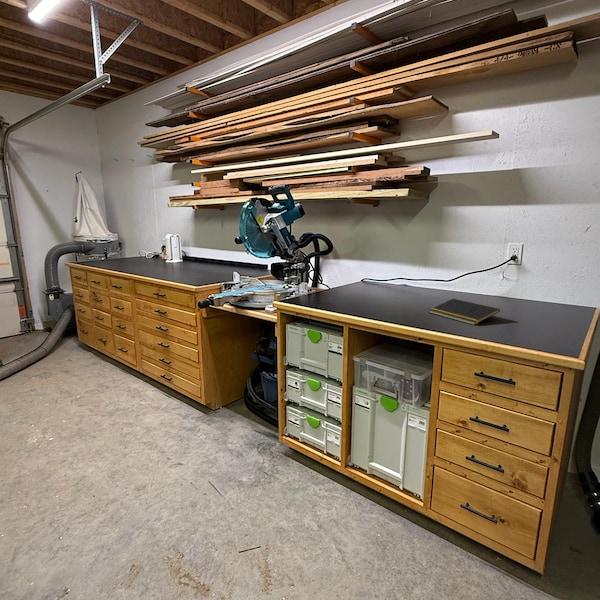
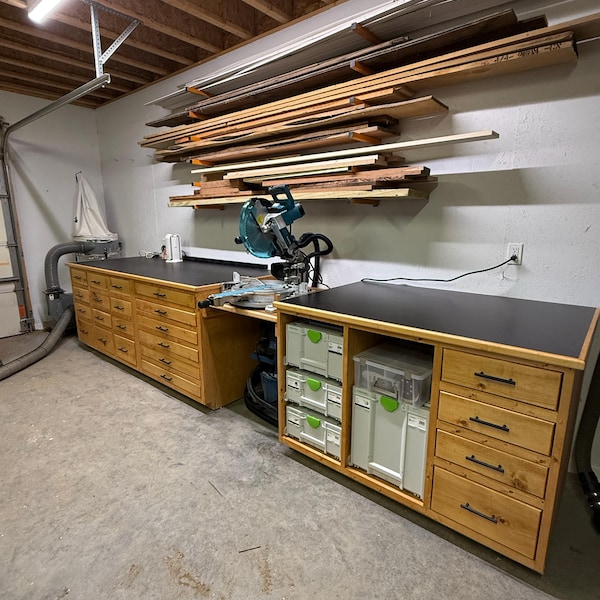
- notepad (463, 310)
